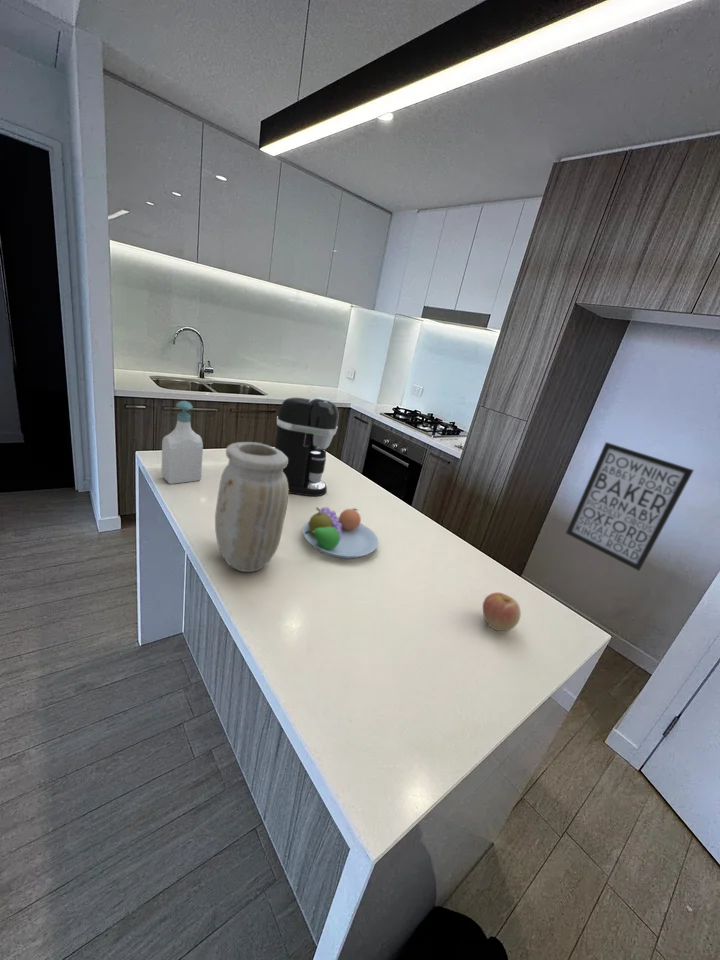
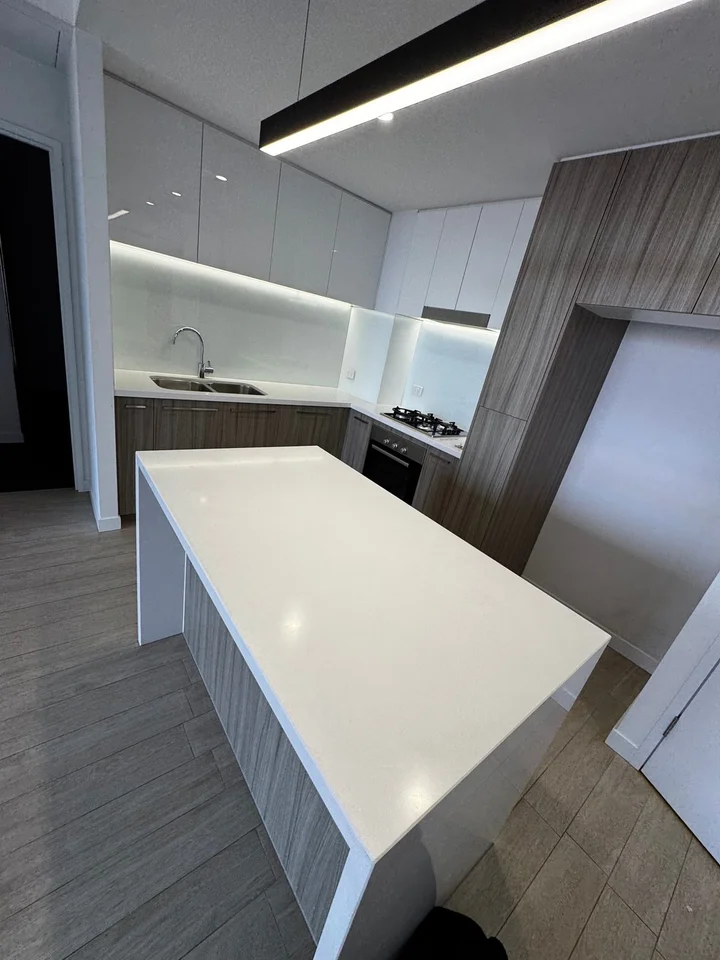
- coffee maker (304, 443)
- apple (500, 611)
- vase (251, 507)
- soap bottle (184, 442)
- fruit bowl (339, 528)
- wall art (622, 505)
